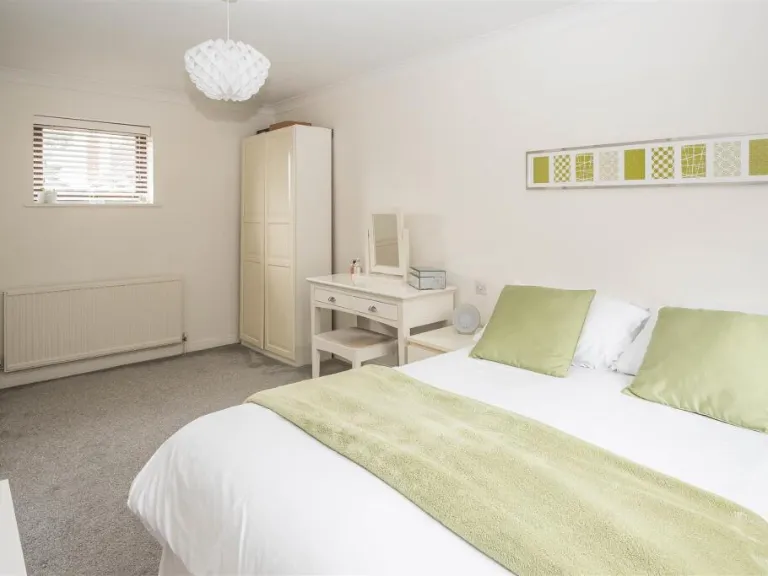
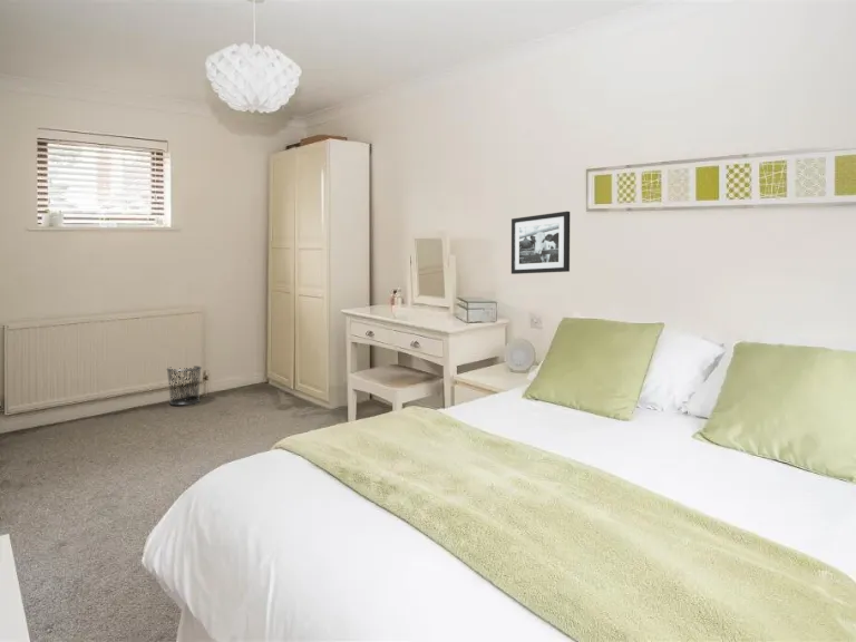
+ waste bin (183, 385)
+ picture frame (538, 244)
